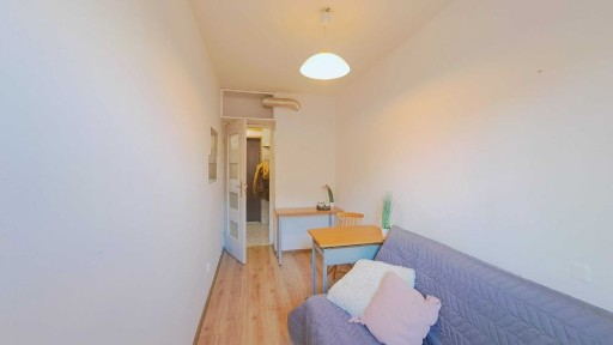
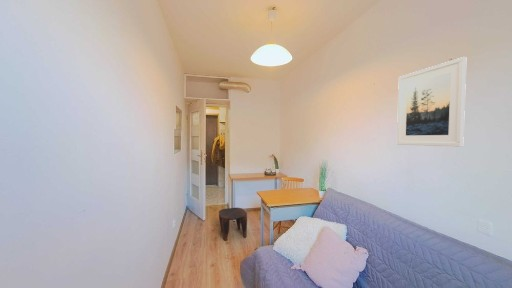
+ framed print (426, 107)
+ stool (229, 221)
